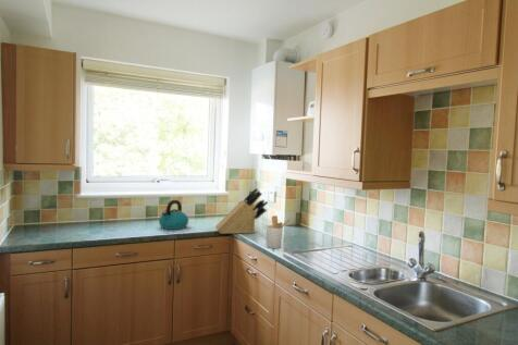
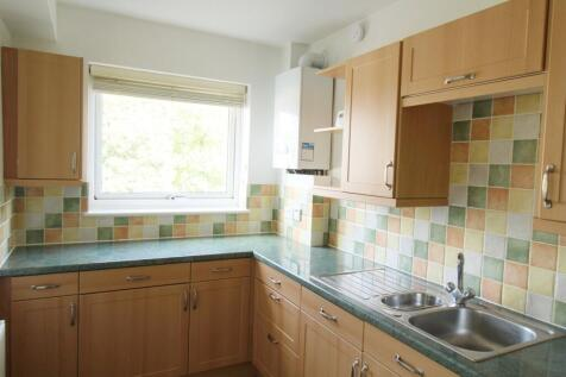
- kettle (172, 213)
- knife block (242, 210)
- utensil holder (279, 232)
